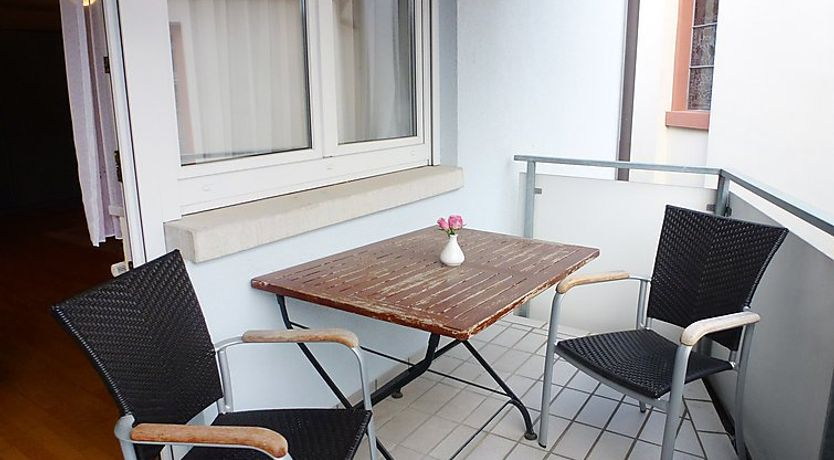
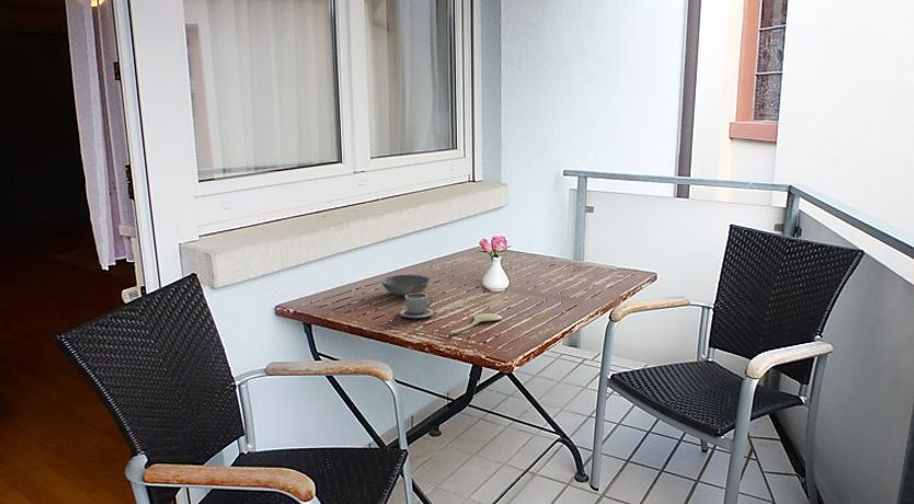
+ bowl (405, 286)
+ spoon (475, 322)
+ cup (416, 305)
